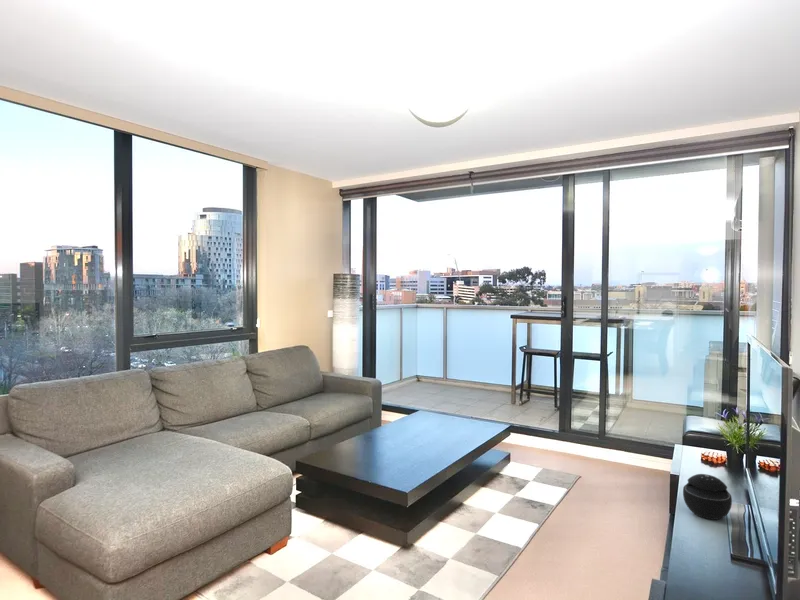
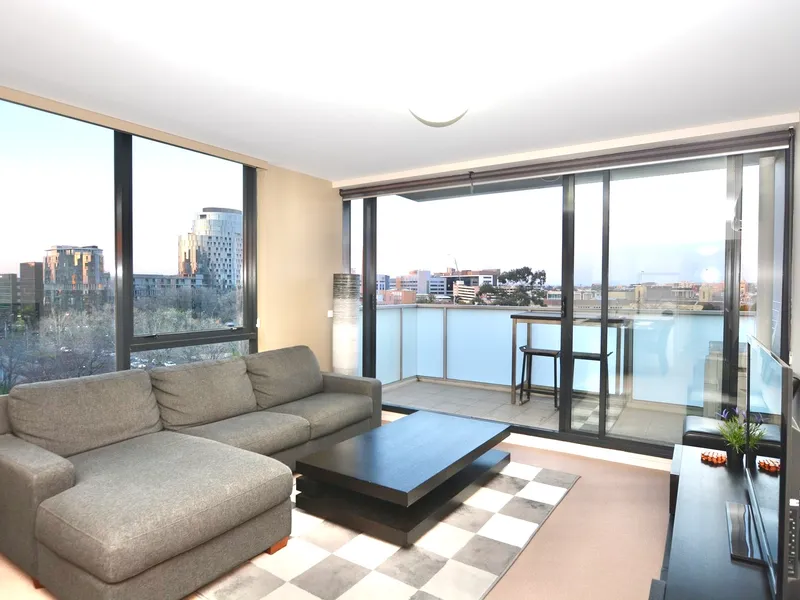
- speaker (706, 495)
